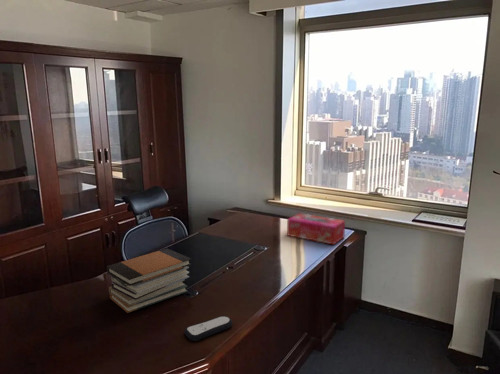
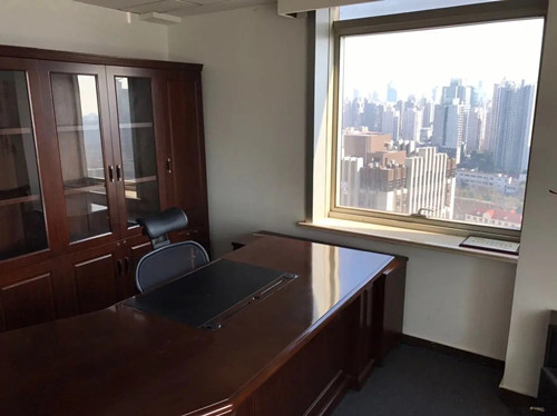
- book stack (150, 278)
- tissue box (315, 228)
- remote control (209, 327)
